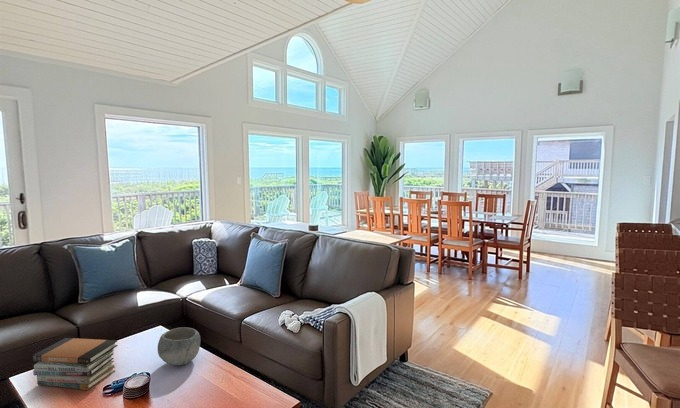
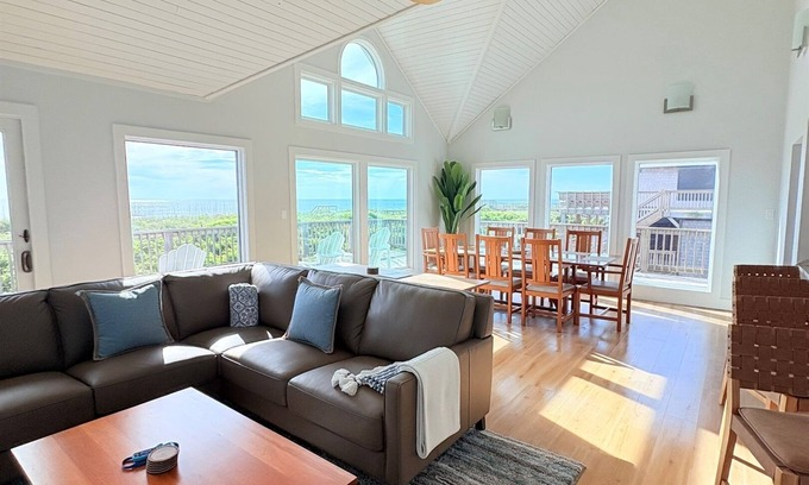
- book stack (76, 362)
- bowl (179, 347)
